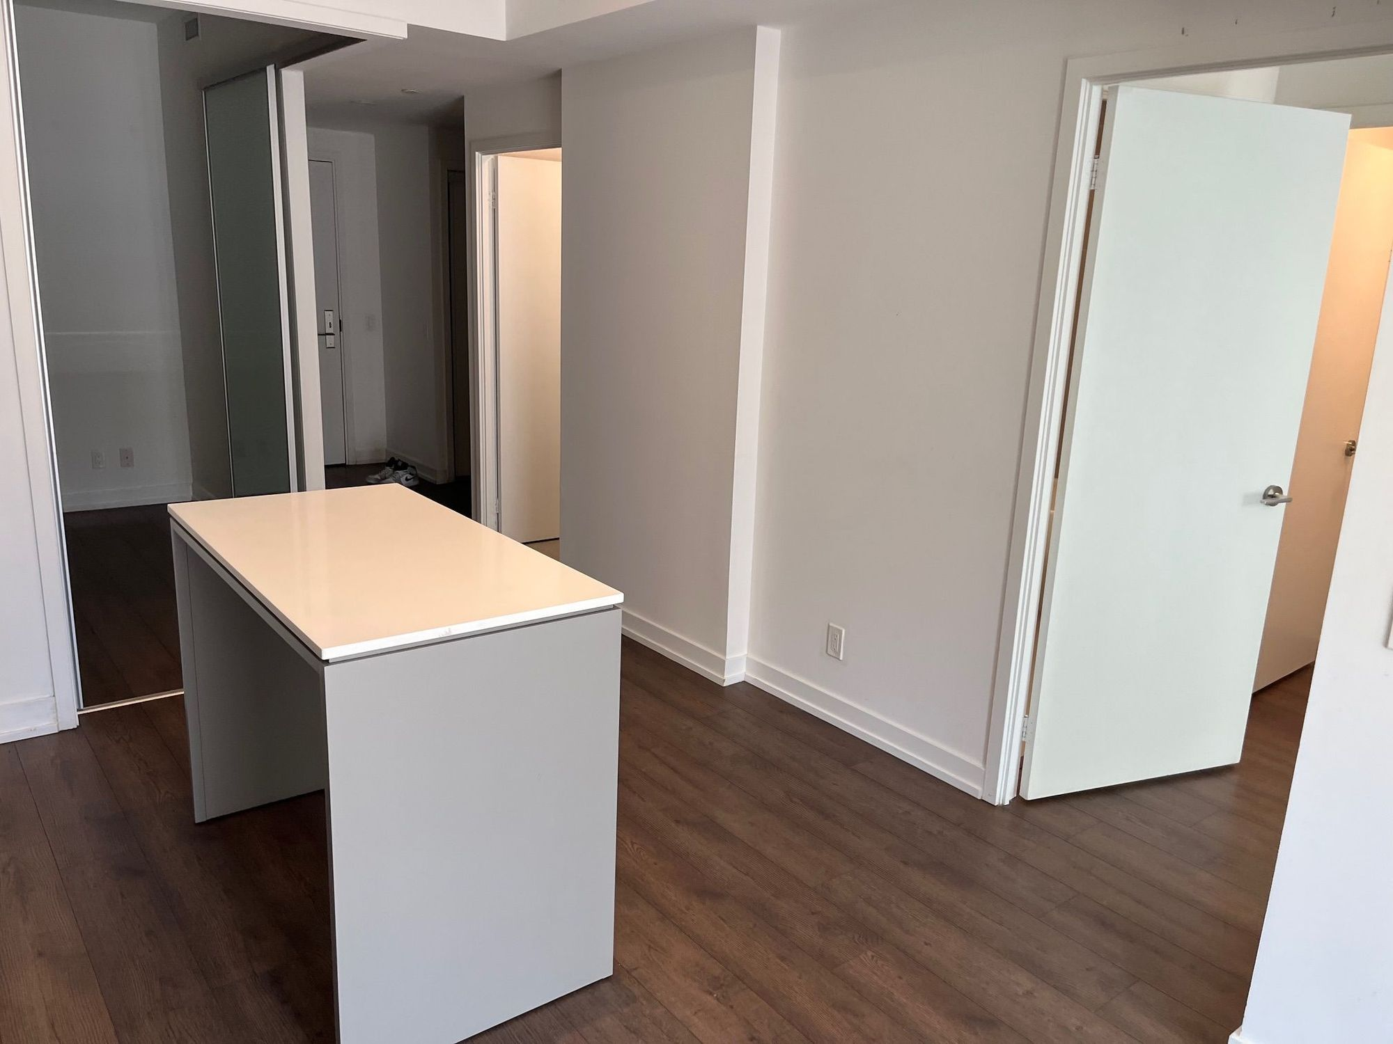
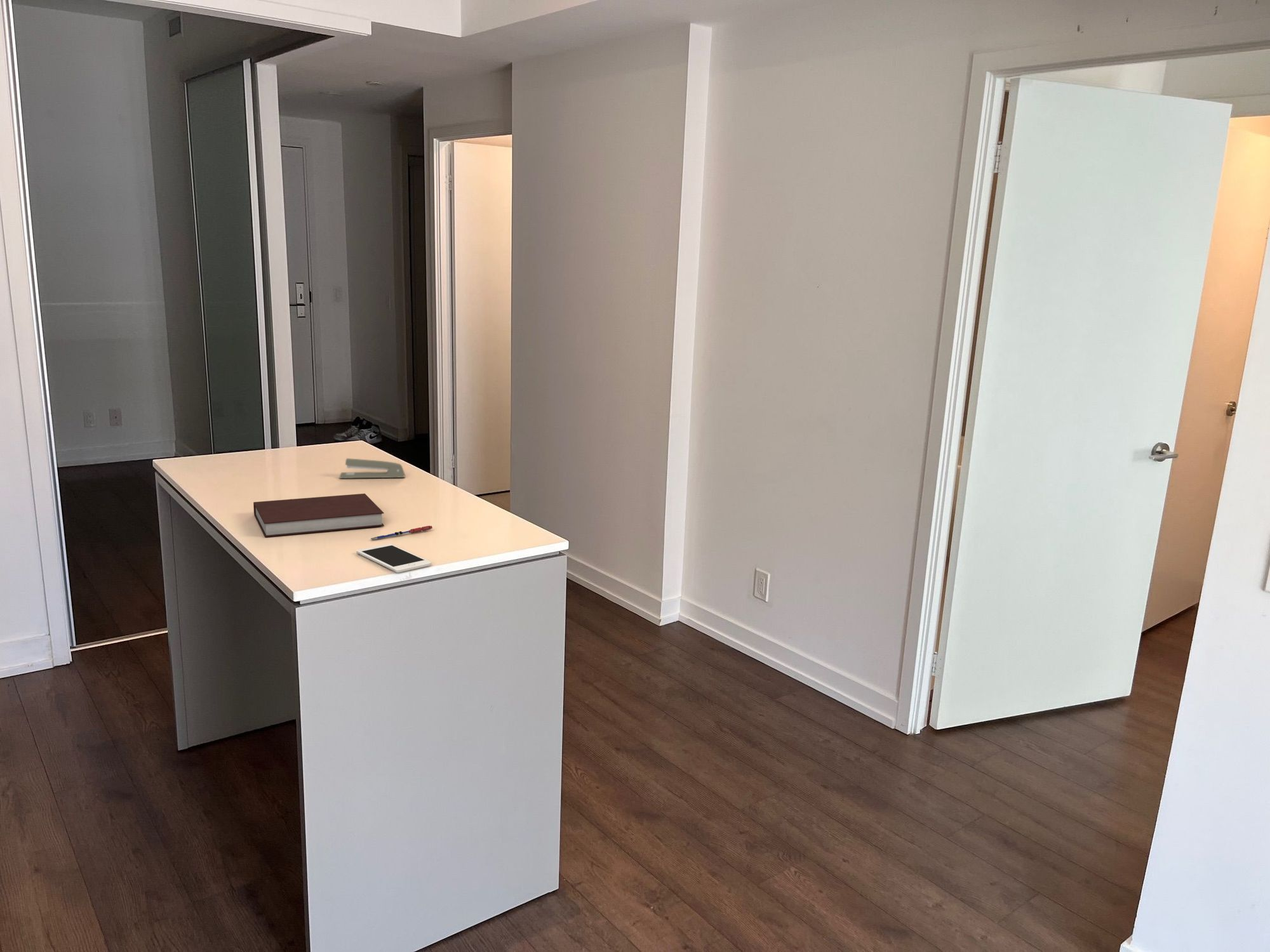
+ cell phone (393, 557)
+ notebook (318, 513)
+ pen (402, 532)
+ stapler (372, 468)
